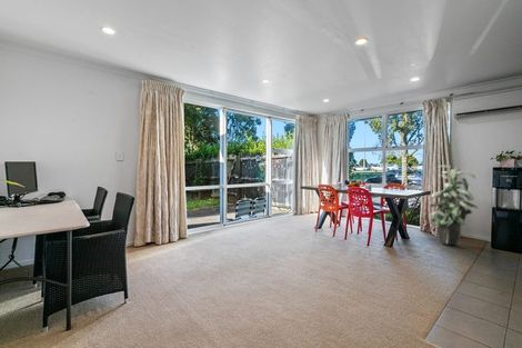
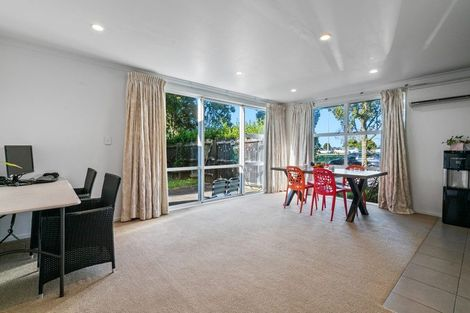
- indoor plant (449, 205)
